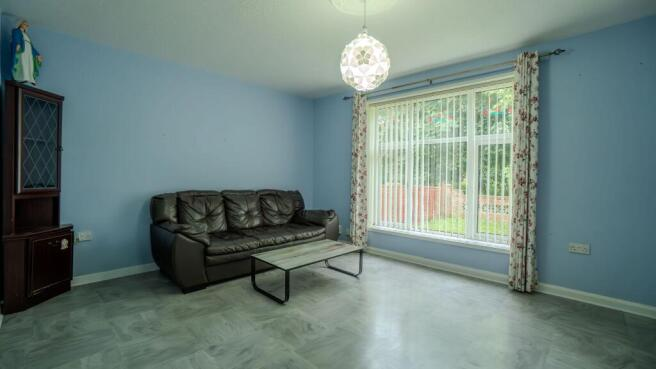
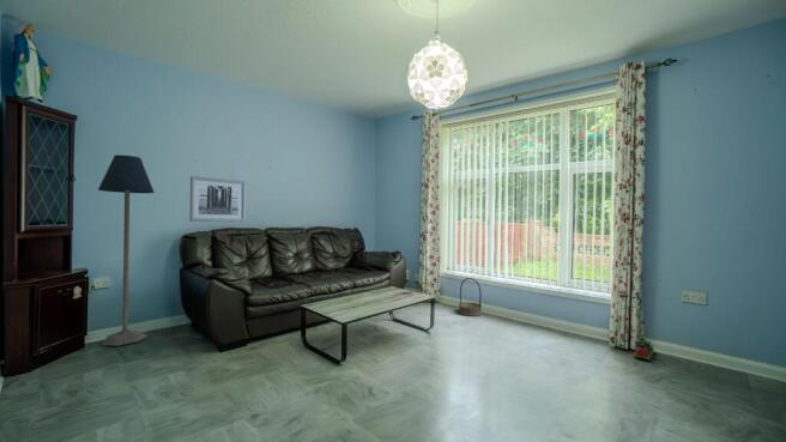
+ toy train (643, 347)
+ floor lamp (126, 248)
+ basket (470, 303)
+ wall art (219, 200)
